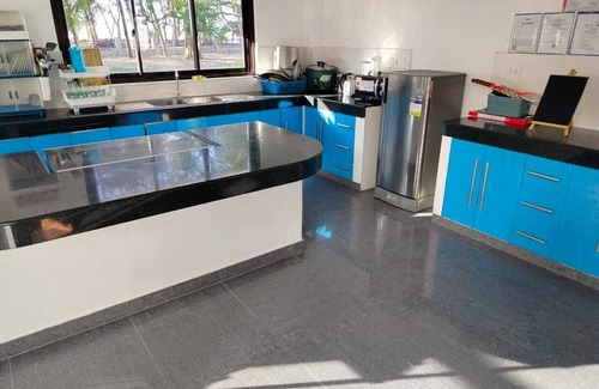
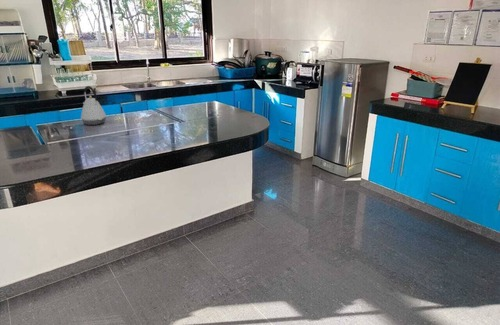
+ kettle (91, 104)
